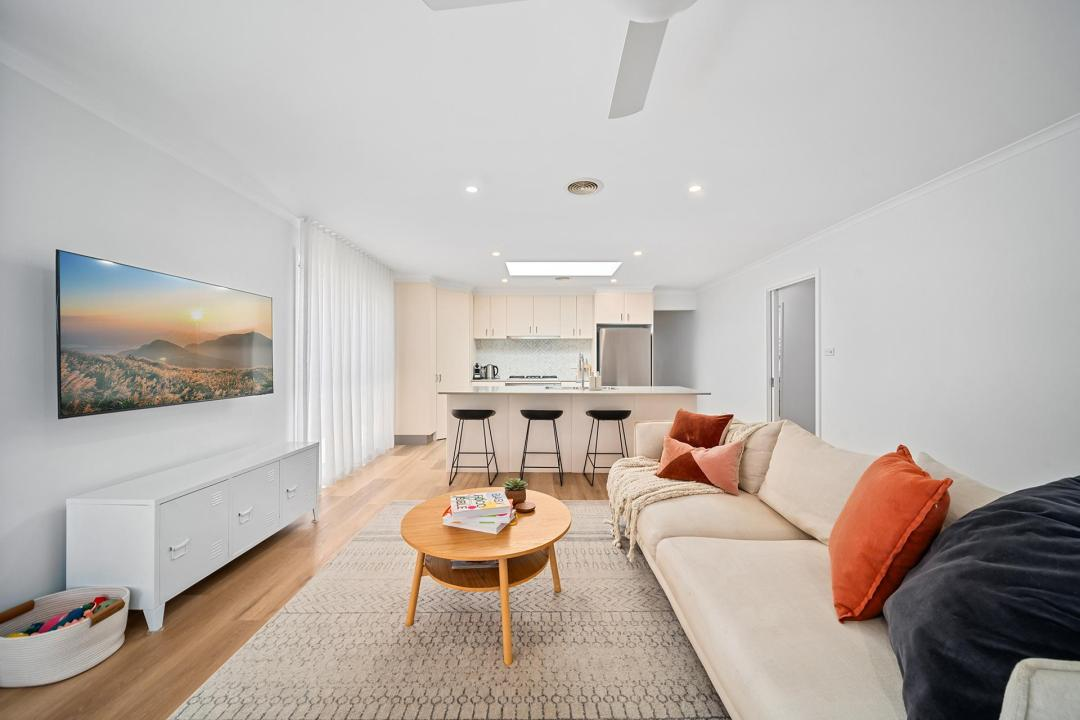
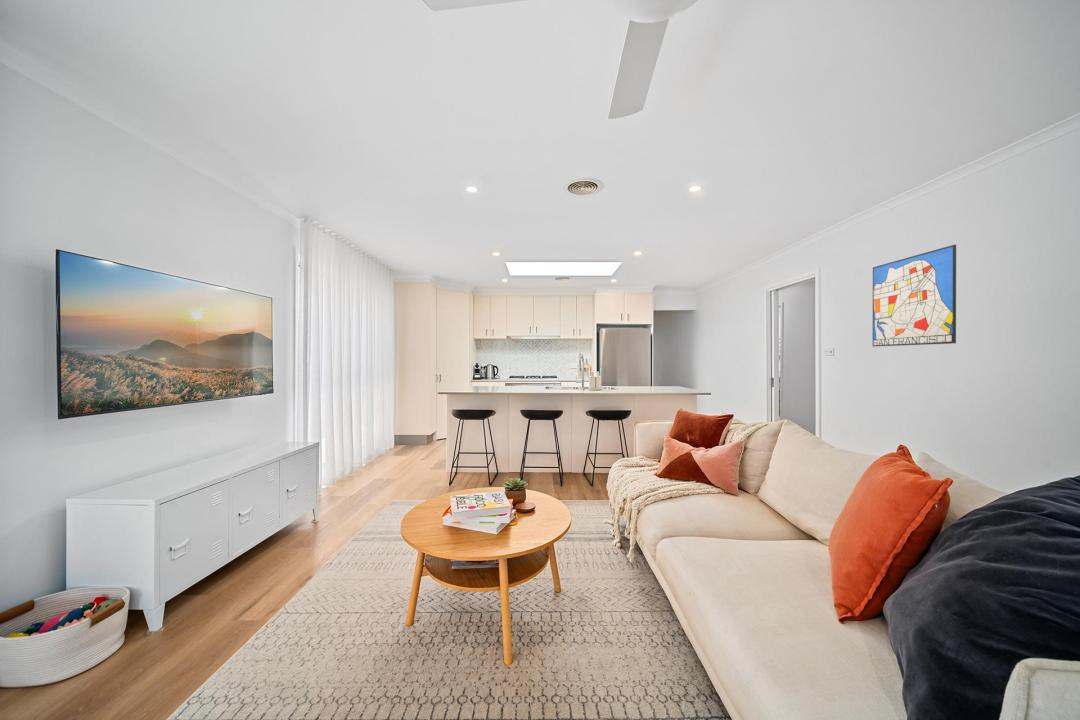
+ wall art (909, 301)
